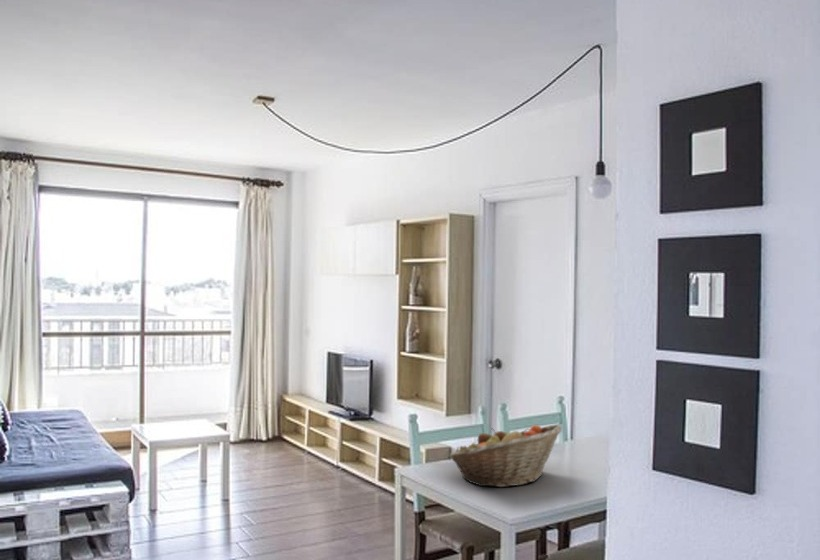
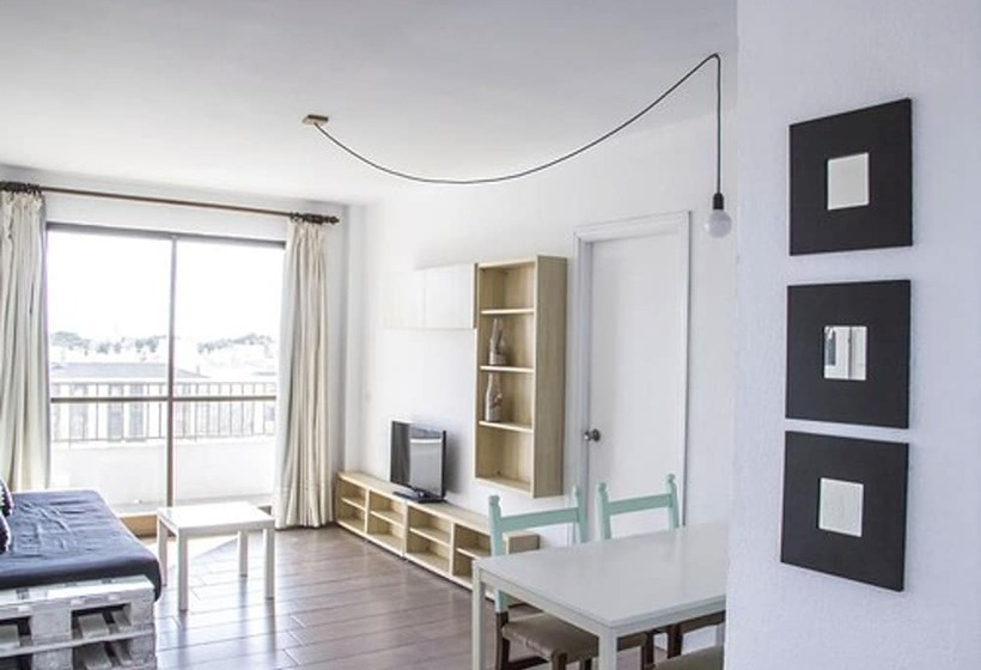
- fruit basket (507, 450)
